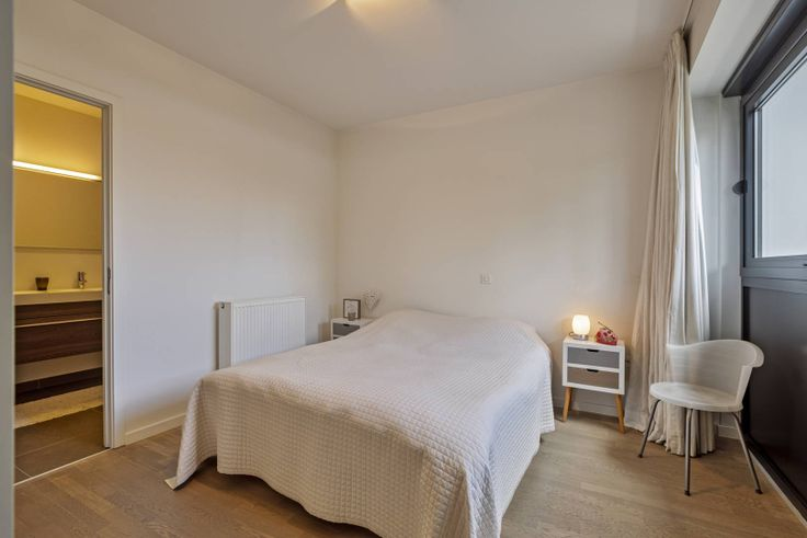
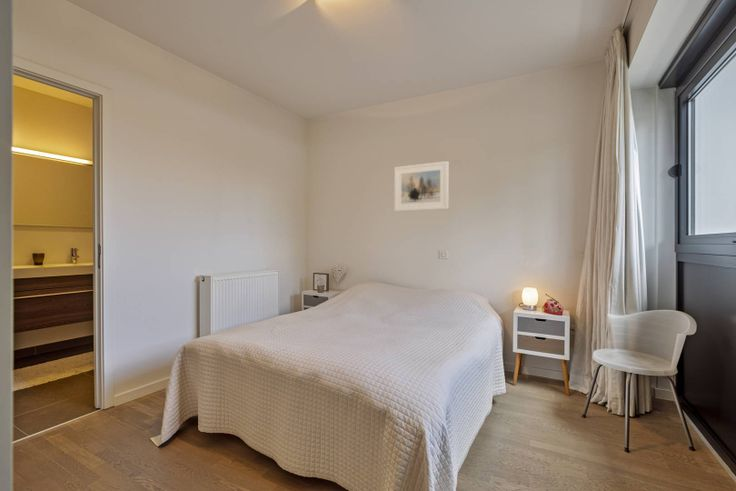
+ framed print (420, 187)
